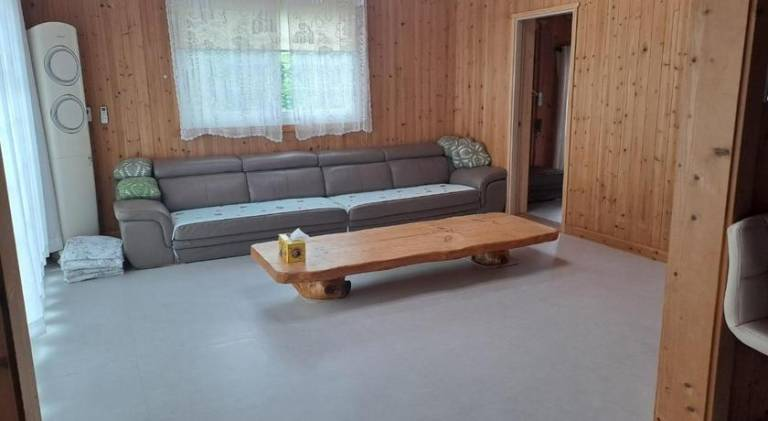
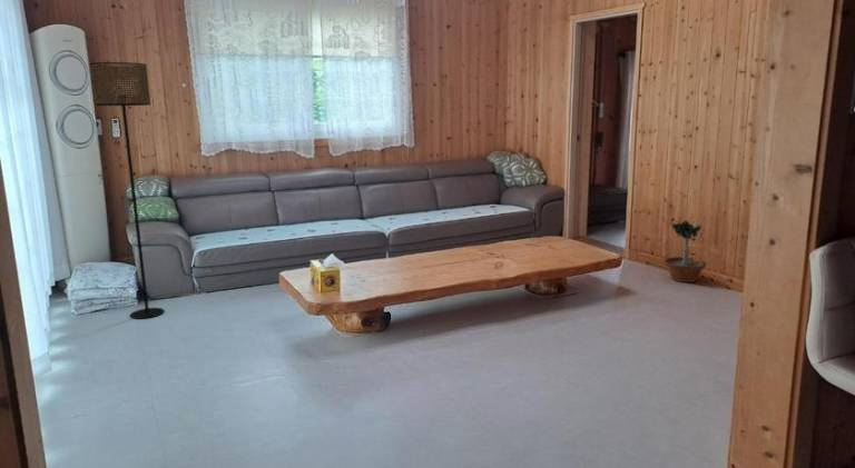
+ floor lamp (134, 193)
+ potted tree (686, 247)
